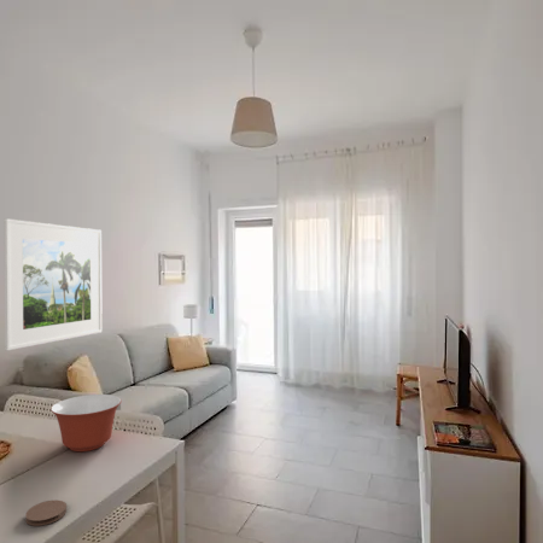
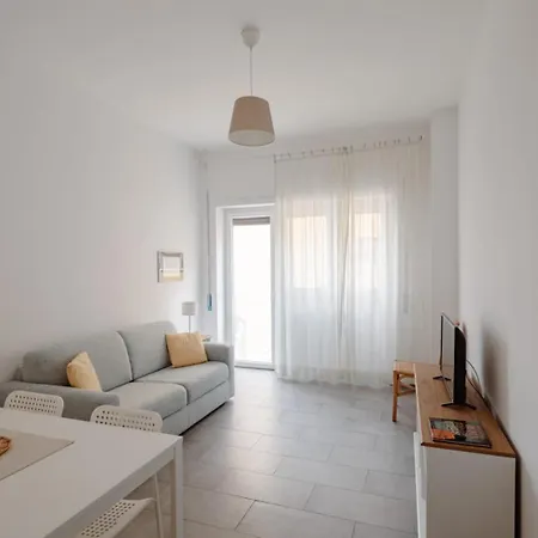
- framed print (59, 282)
- coaster (46, 512)
- mixing bowl (87, 424)
